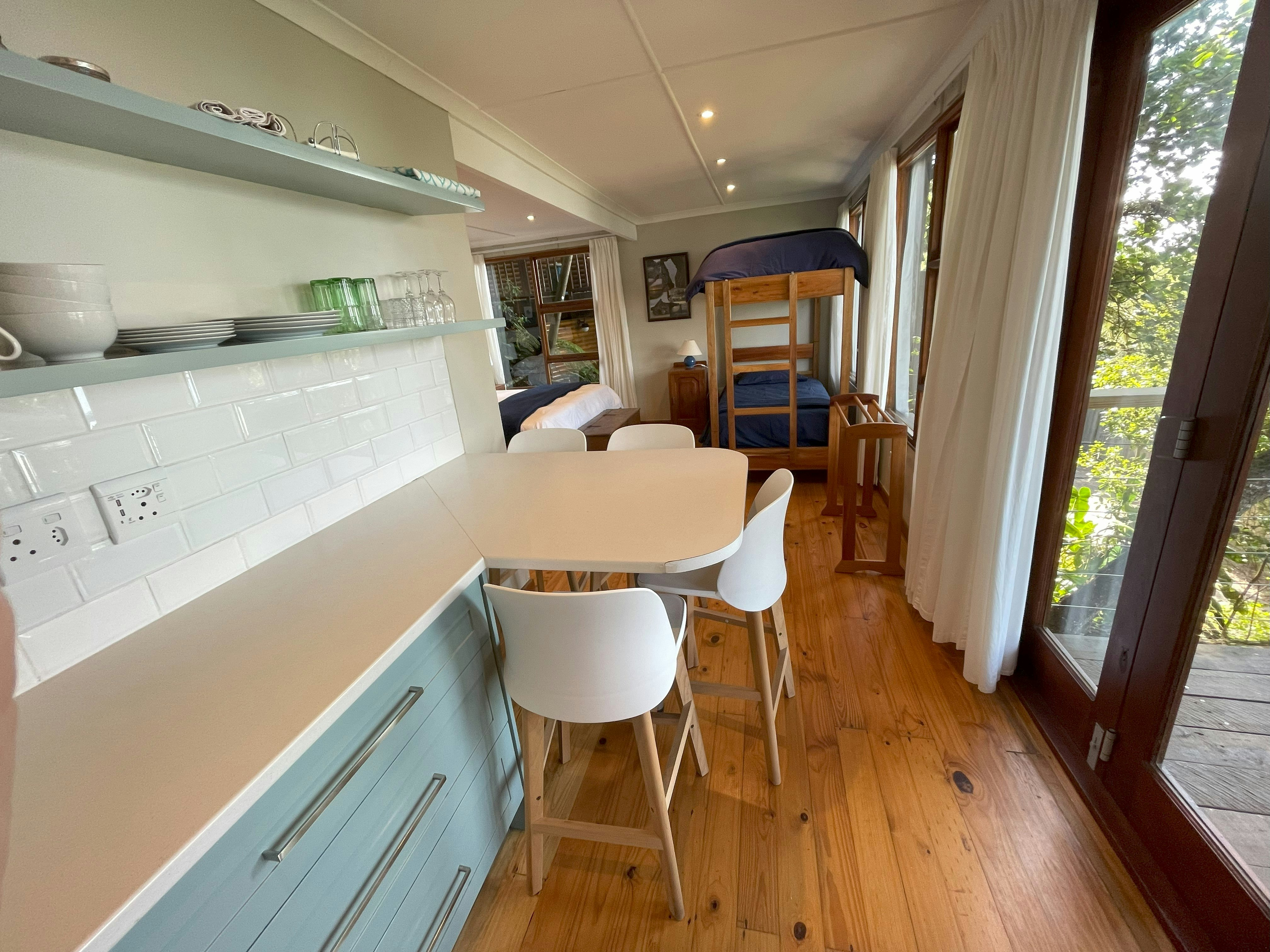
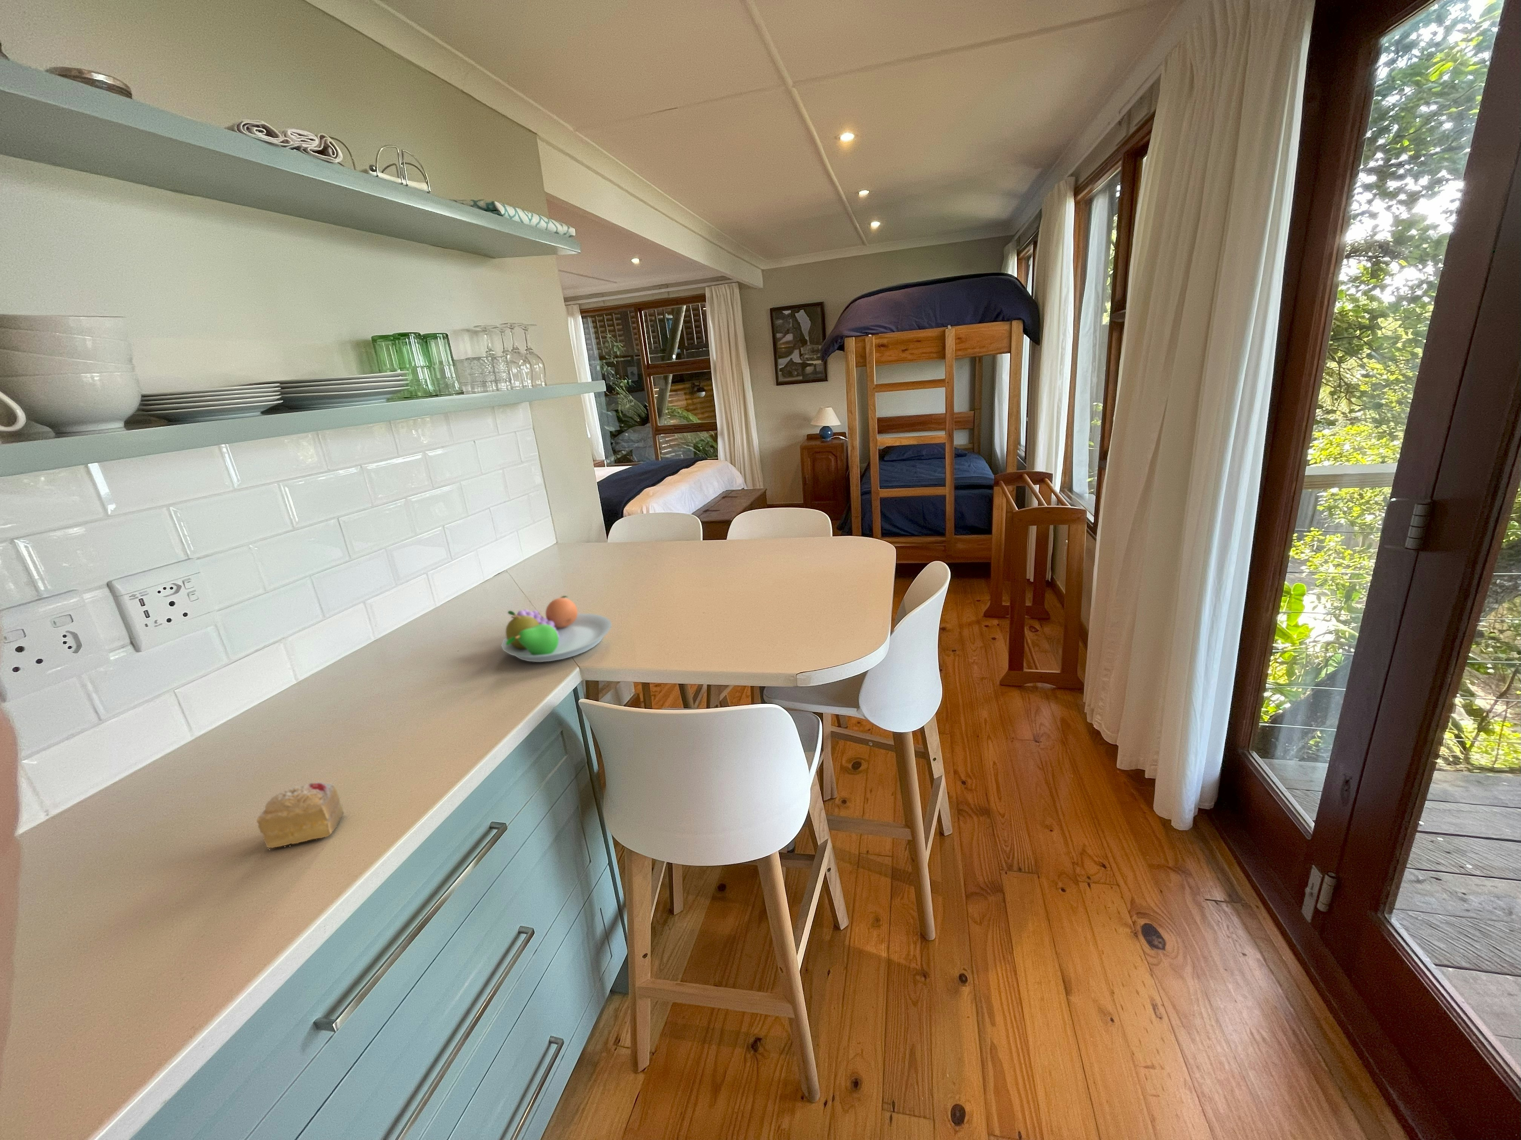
+ fruit bowl (552, 625)
+ cake slice (301, 811)
